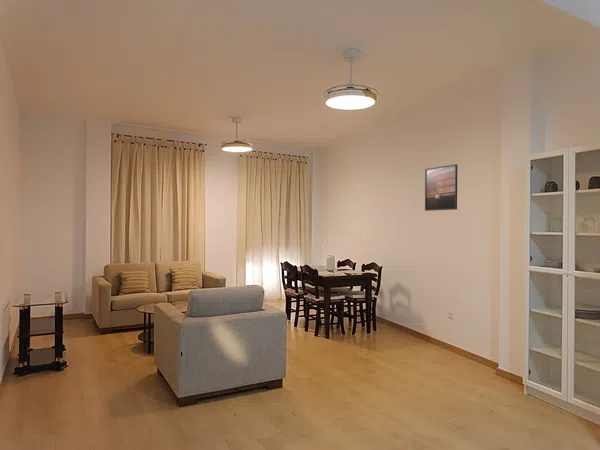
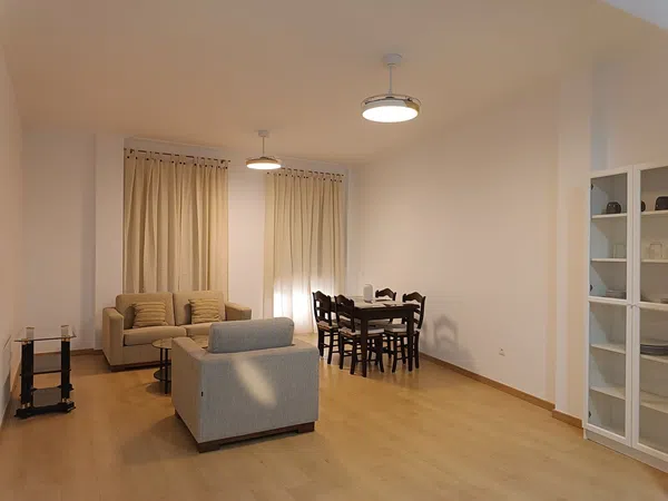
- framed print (440, 188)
